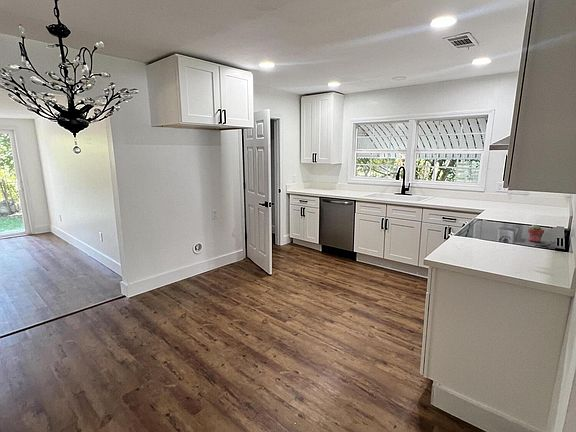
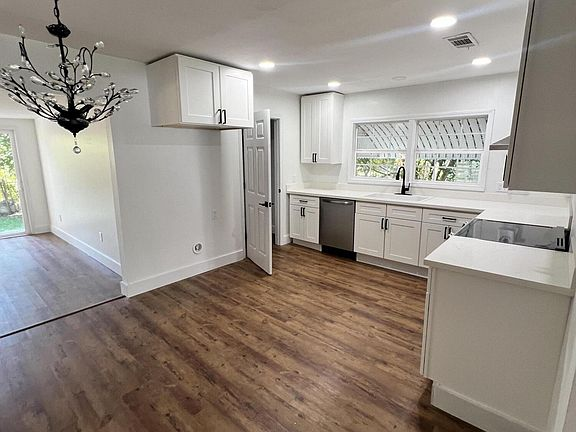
- potted succulent (535, 232)
